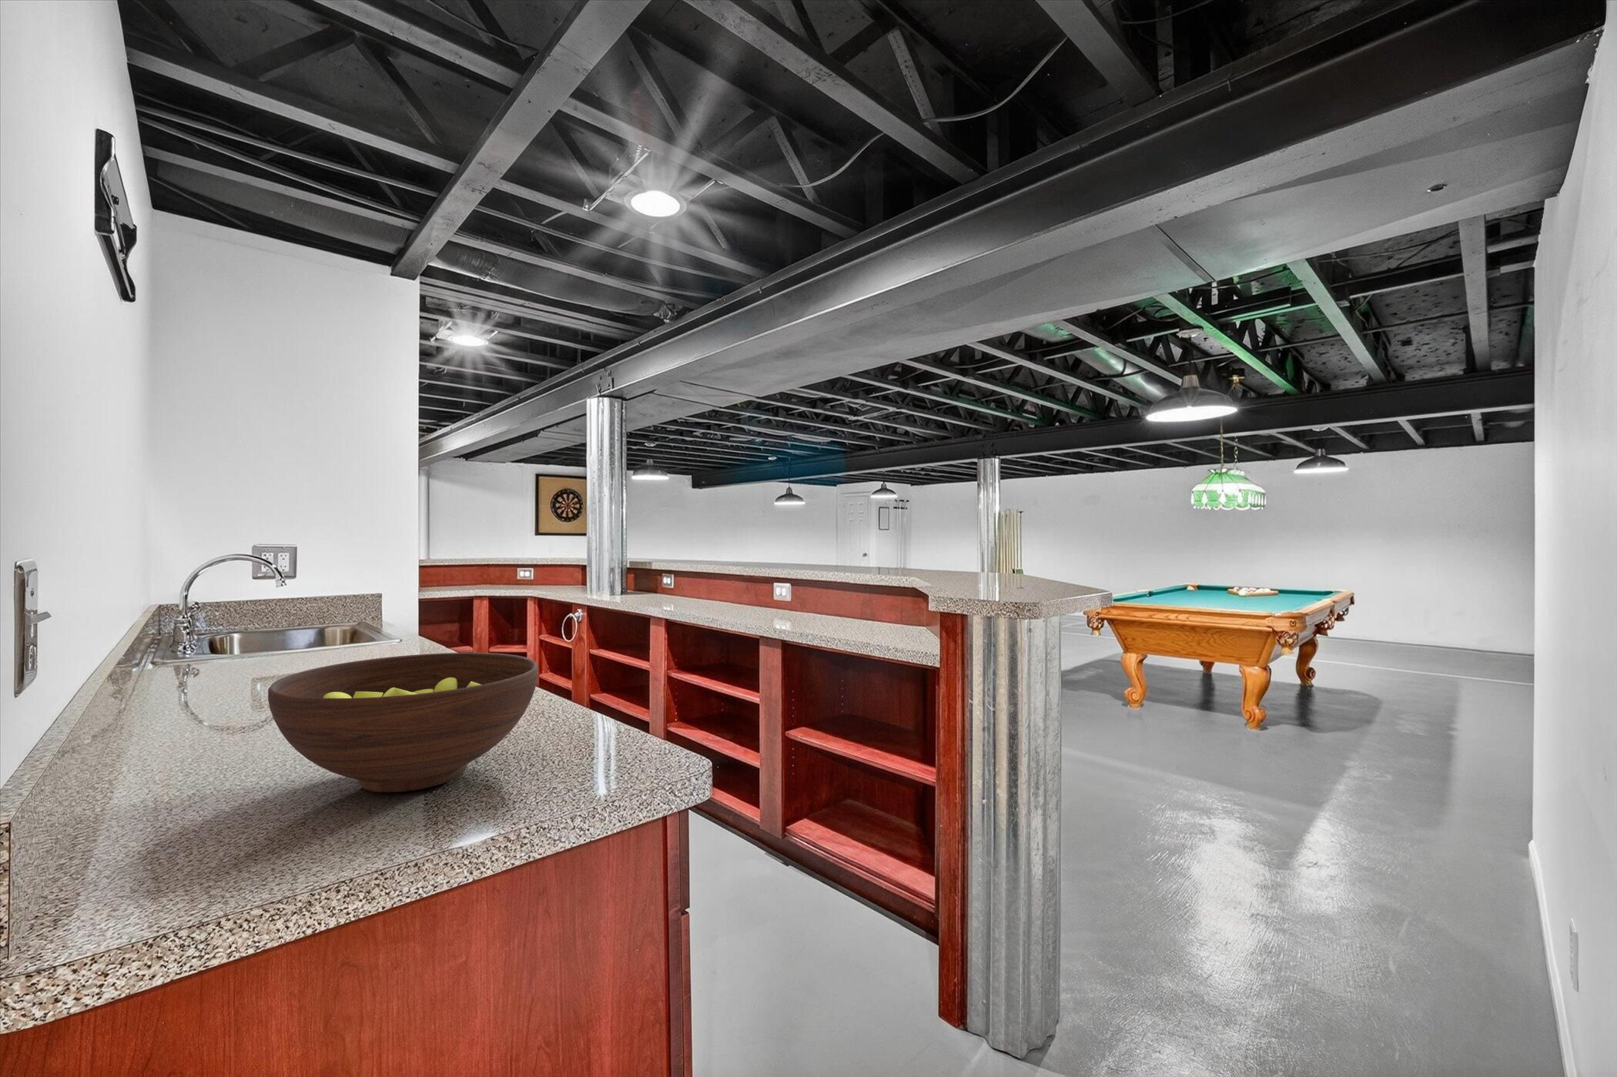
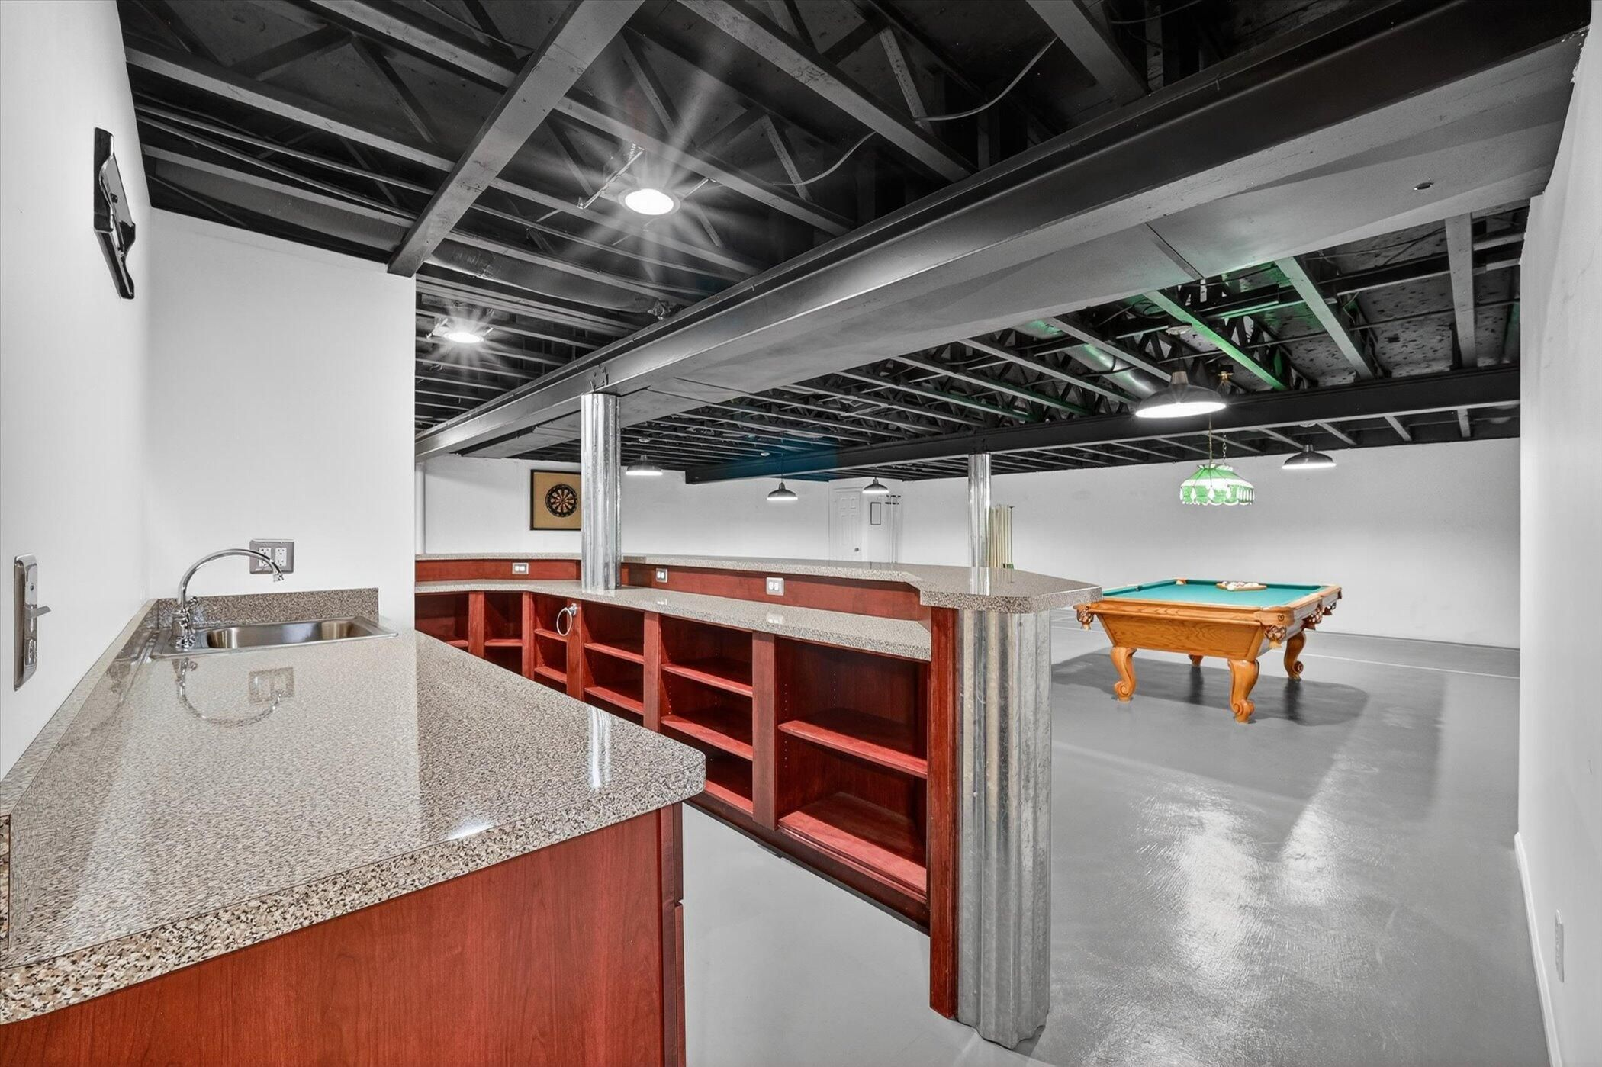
- fruit bowl (415, 725)
